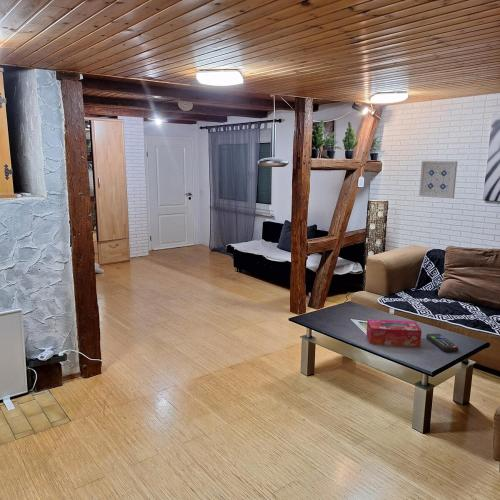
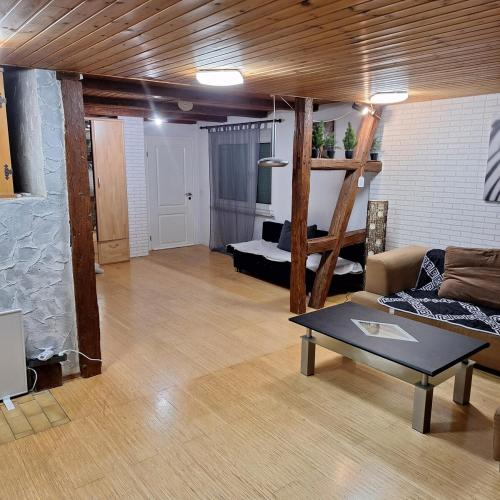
- wall art (437, 179)
- remote control (441, 342)
- tissue box (393, 332)
